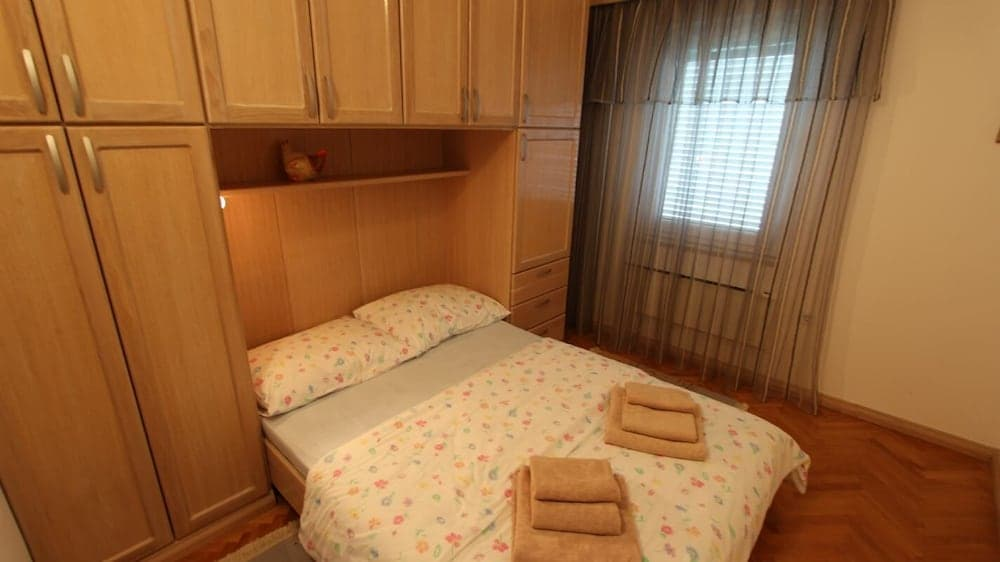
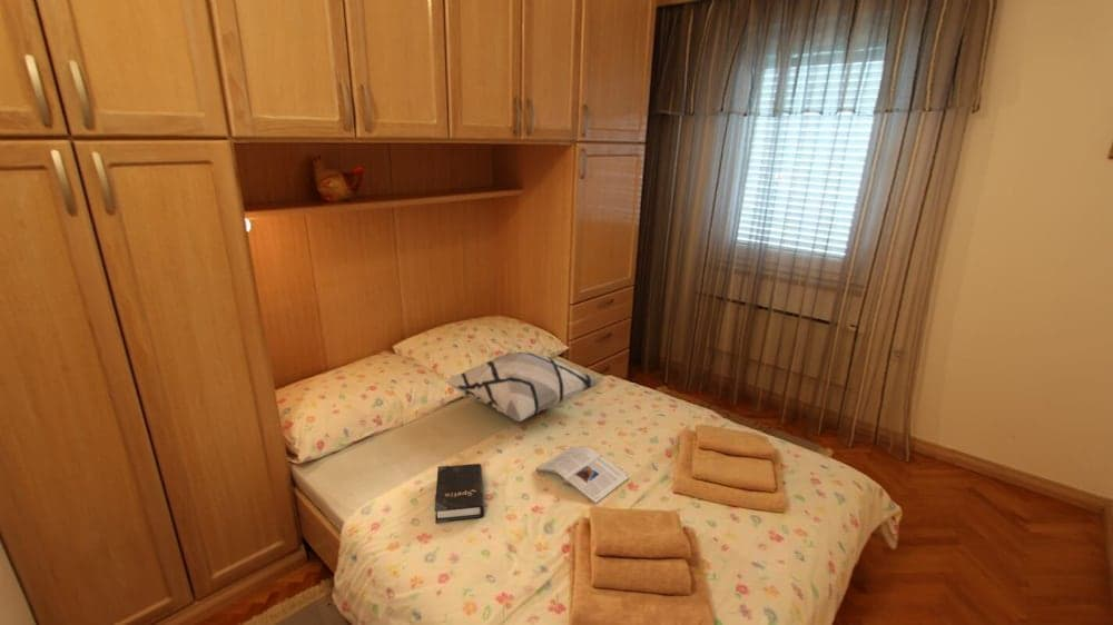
+ hardback book (460, 490)
+ magazine (582, 468)
+ decorative pillow (523, 381)
